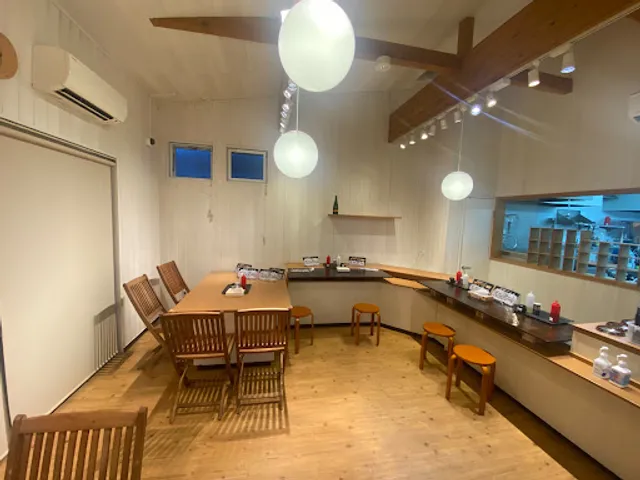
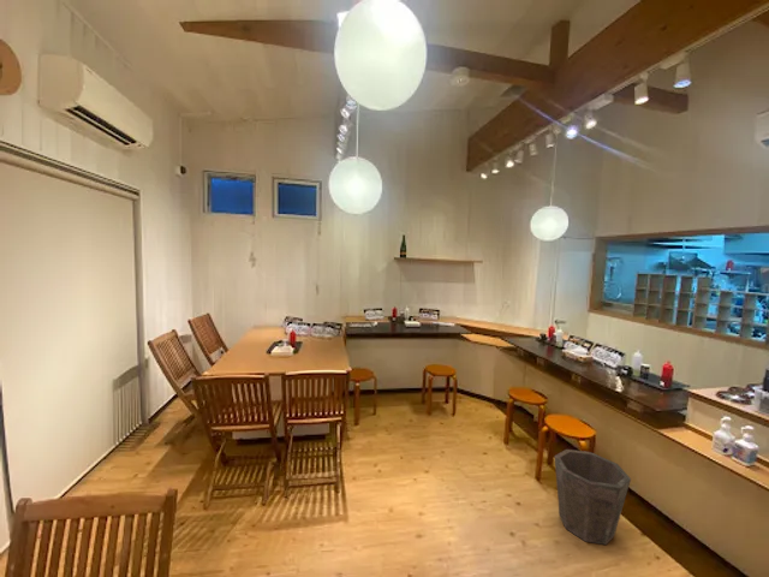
+ waste bin (588, 495)
